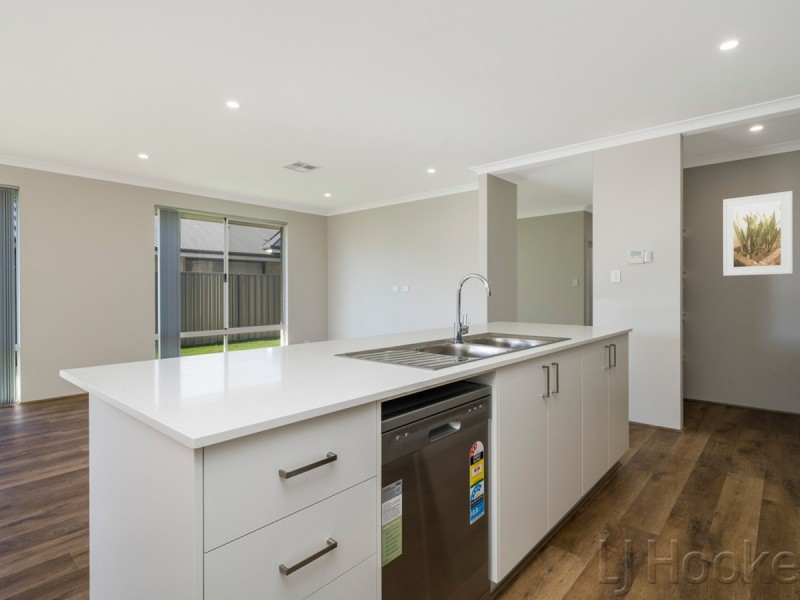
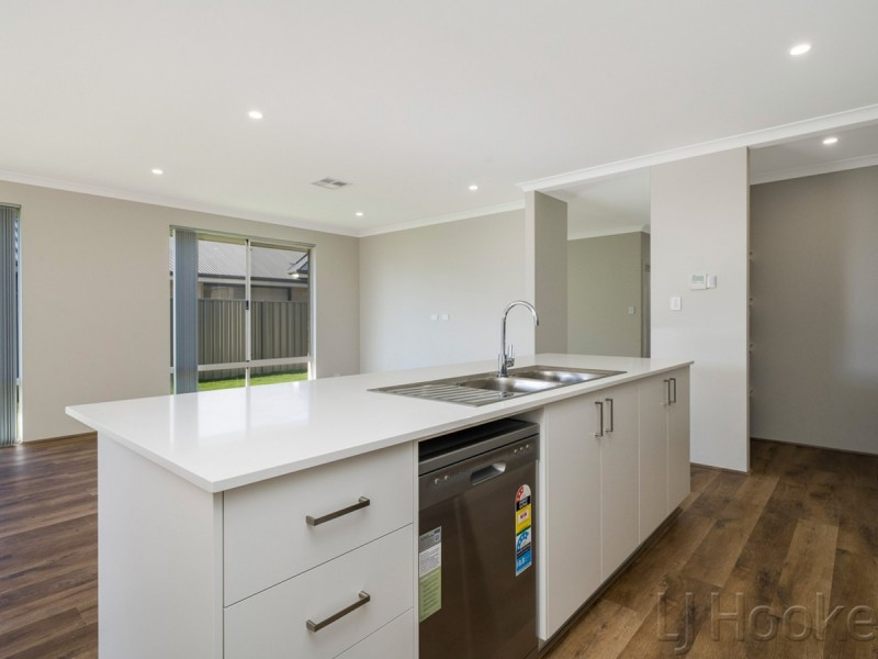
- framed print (756, 235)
